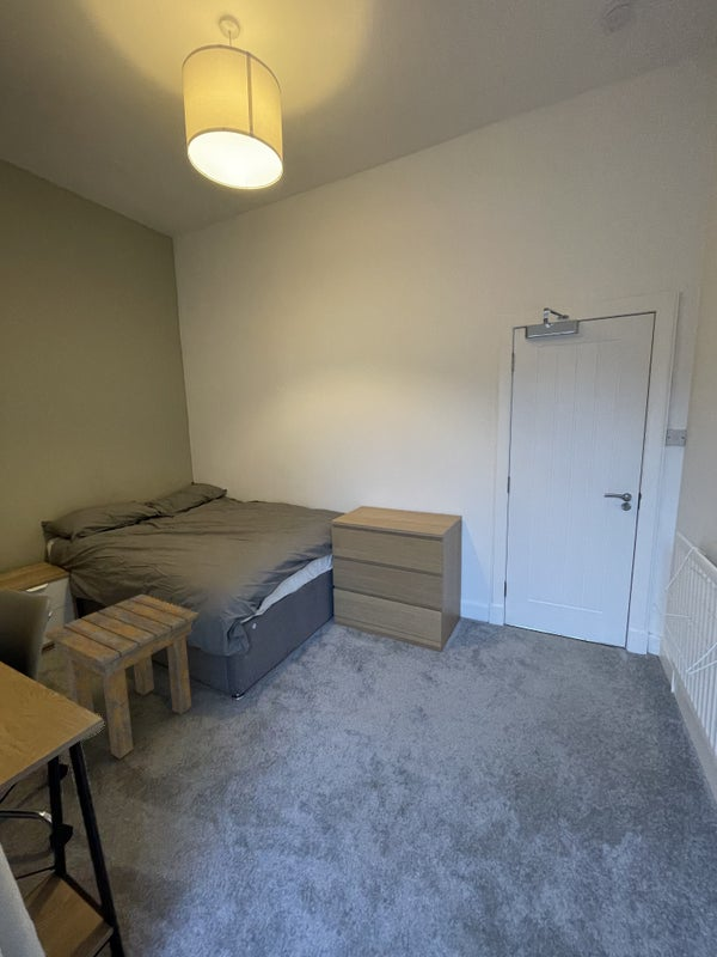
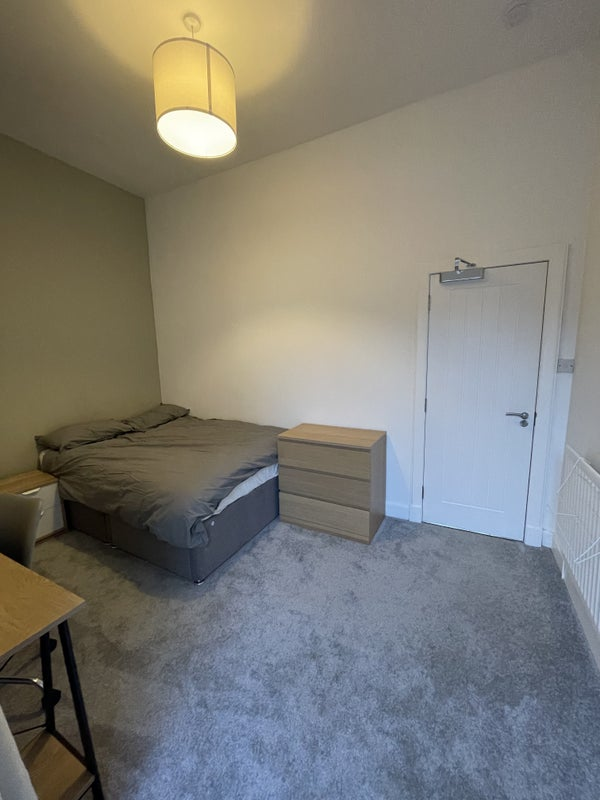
- side table (134, 670)
